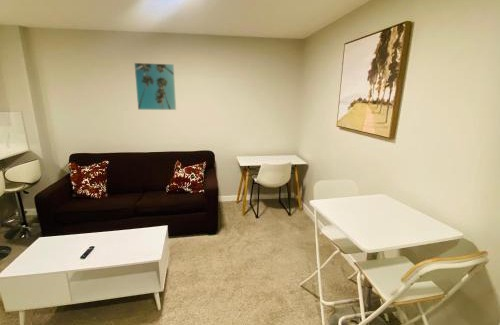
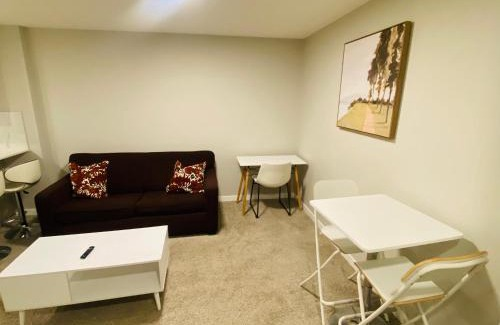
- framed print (155, 87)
